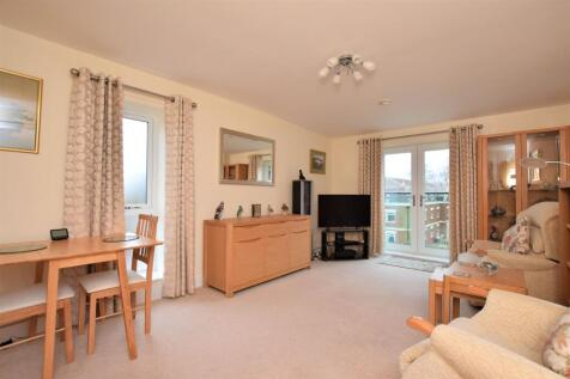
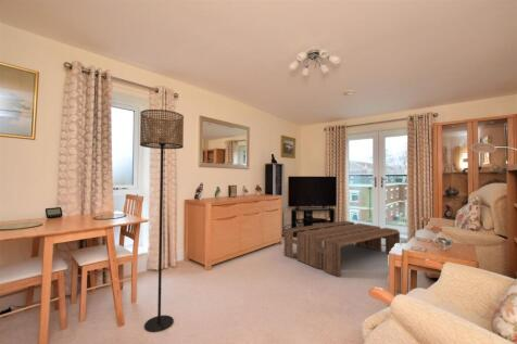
+ floor lamp (161, 218)
+ coffee table (341, 242)
